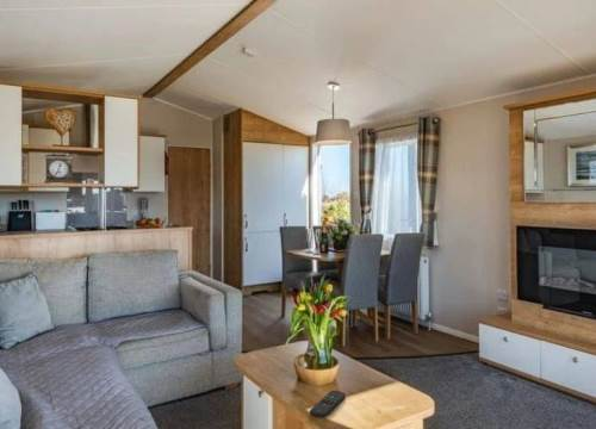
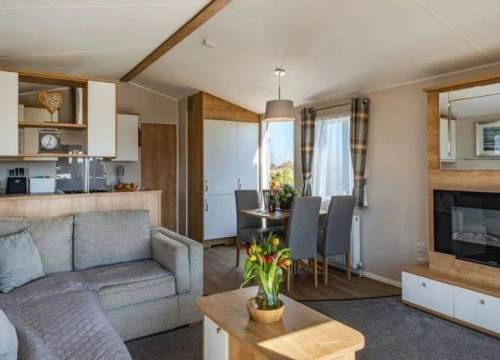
- remote control (328, 403)
